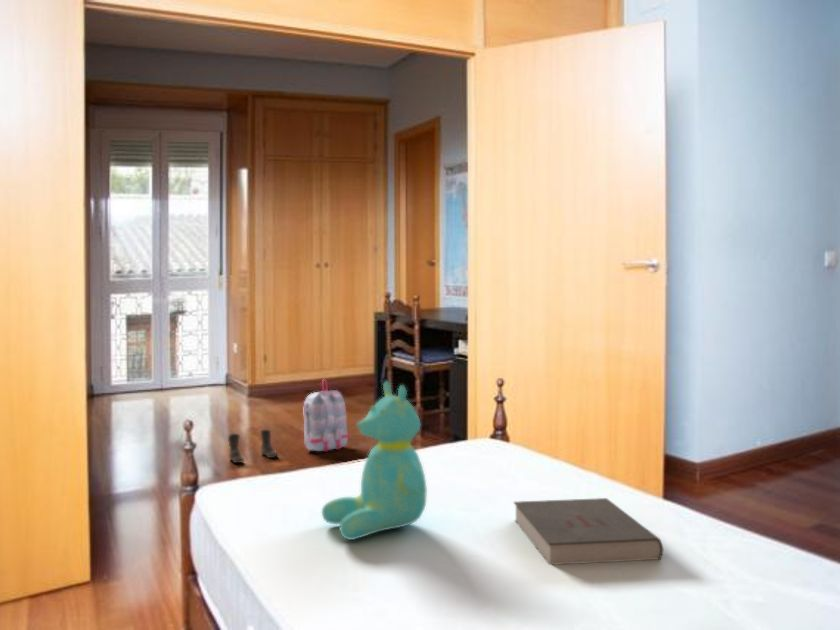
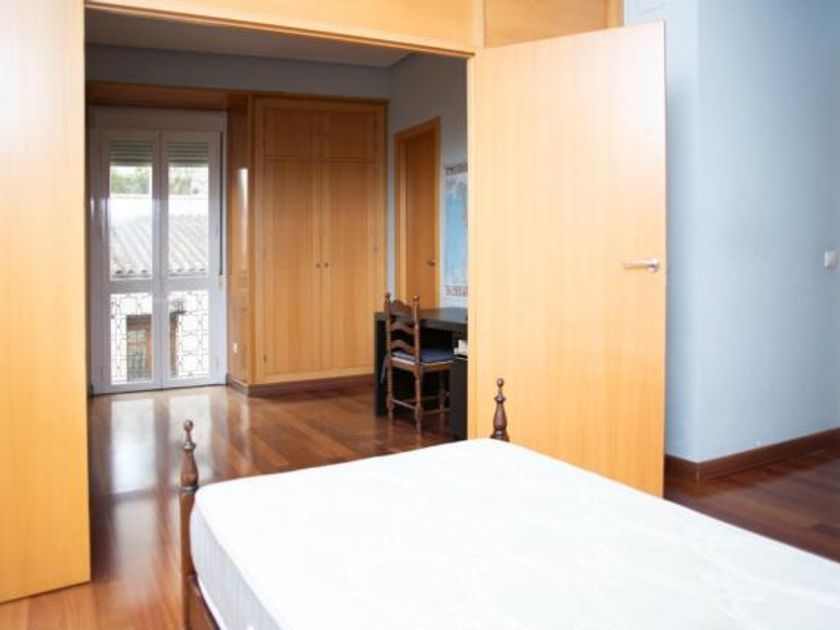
- backpack (326, 414)
- teddy bear (374, 455)
- boots (261, 446)
- book (582, 529)
